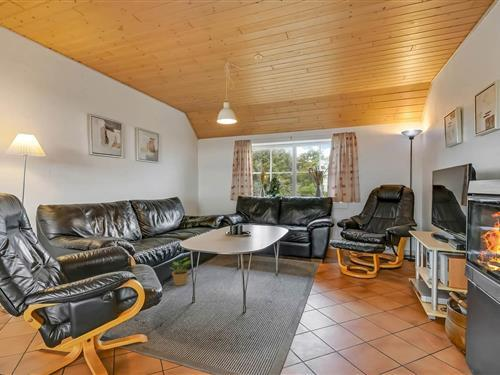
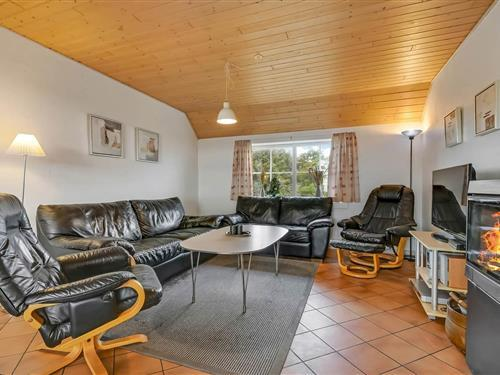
- potted plant (179, 270)
